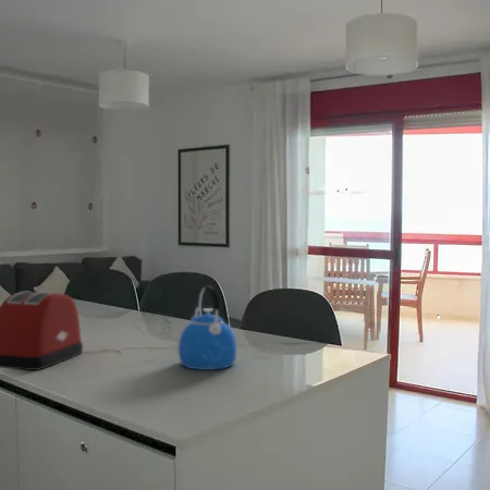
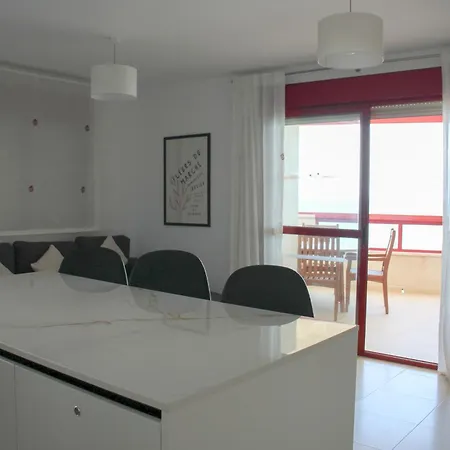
- kettle (205, 322)
- toaster (38, 326)
